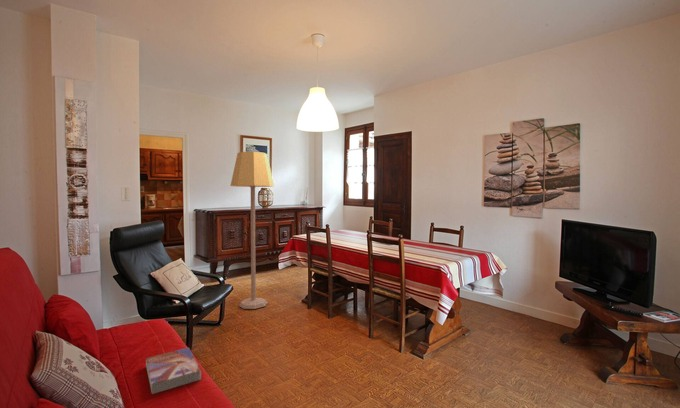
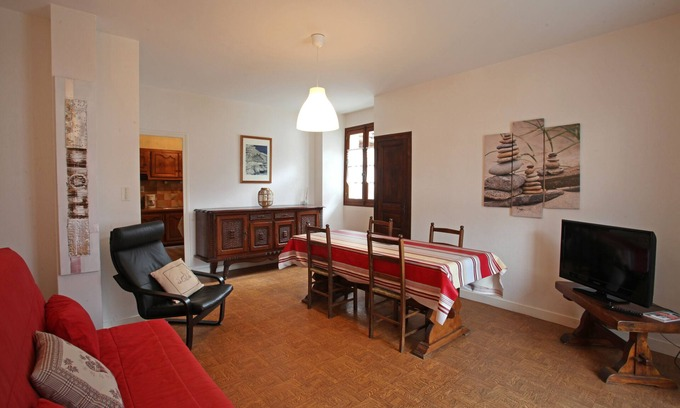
- textbook (172, 368)
- lamp (253, 229)
